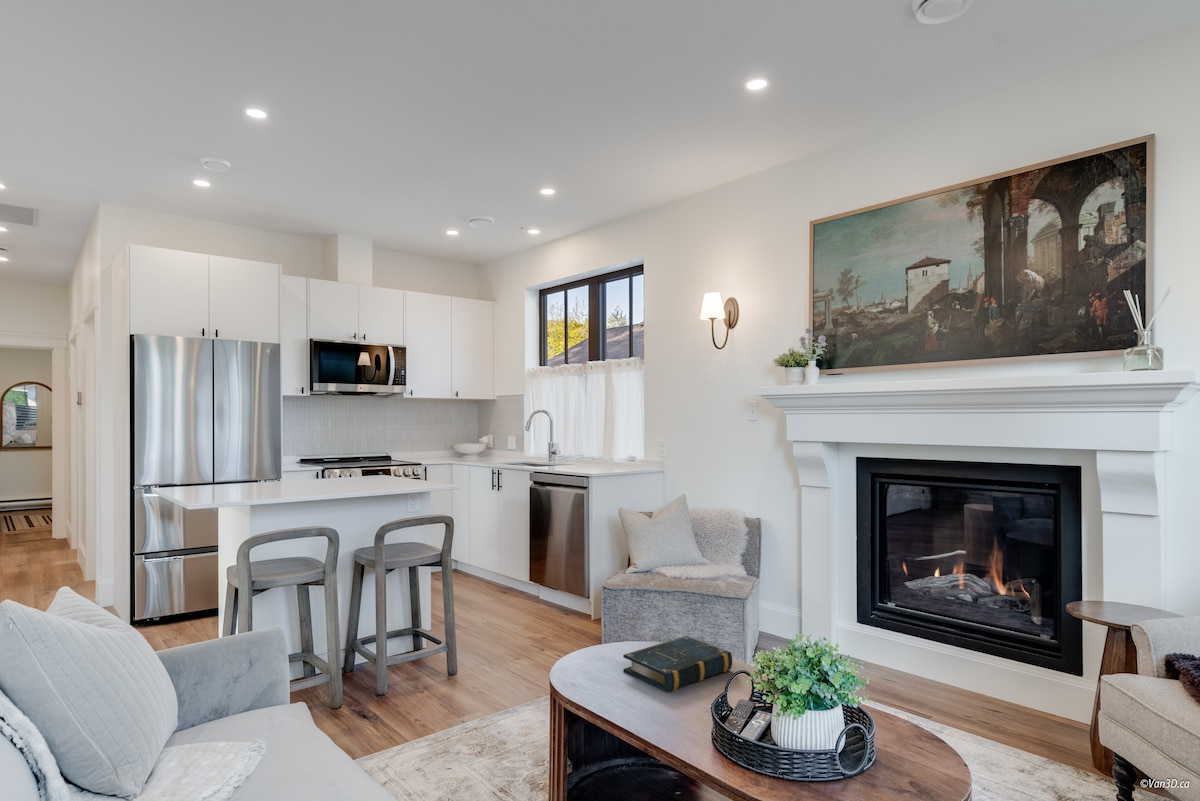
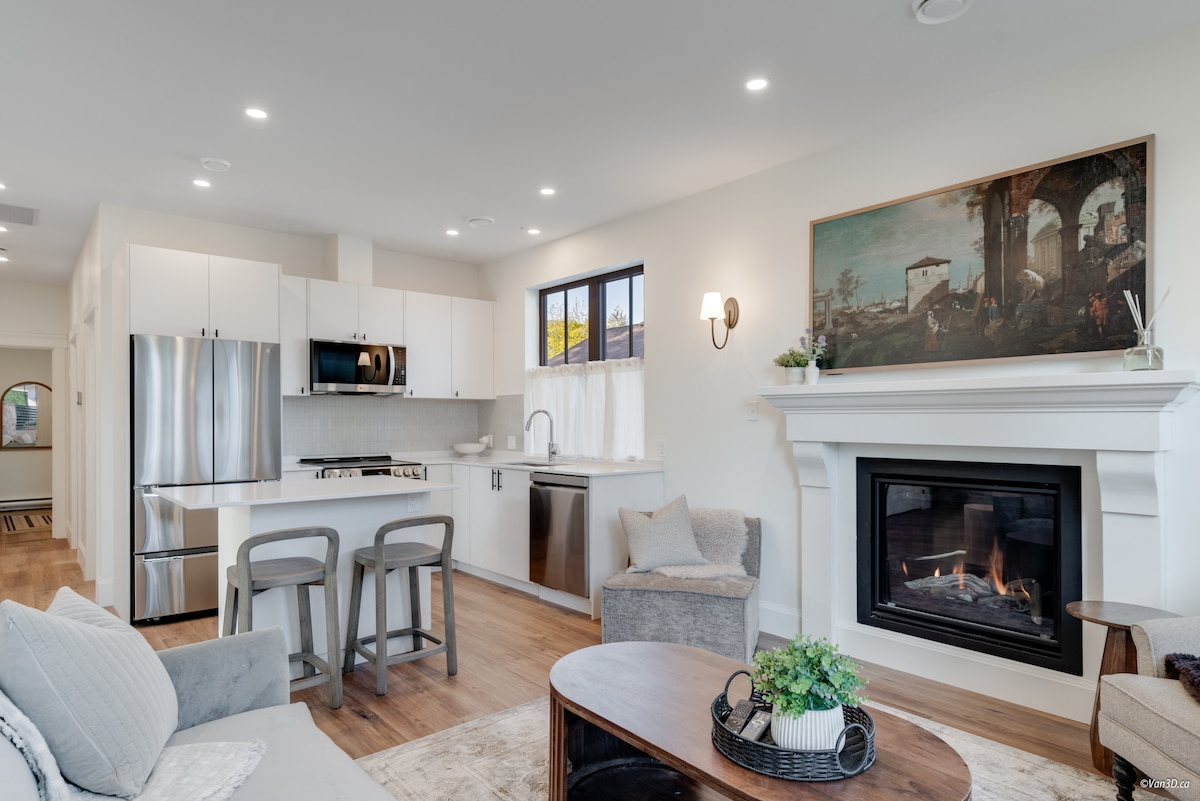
- book (678, 662)
